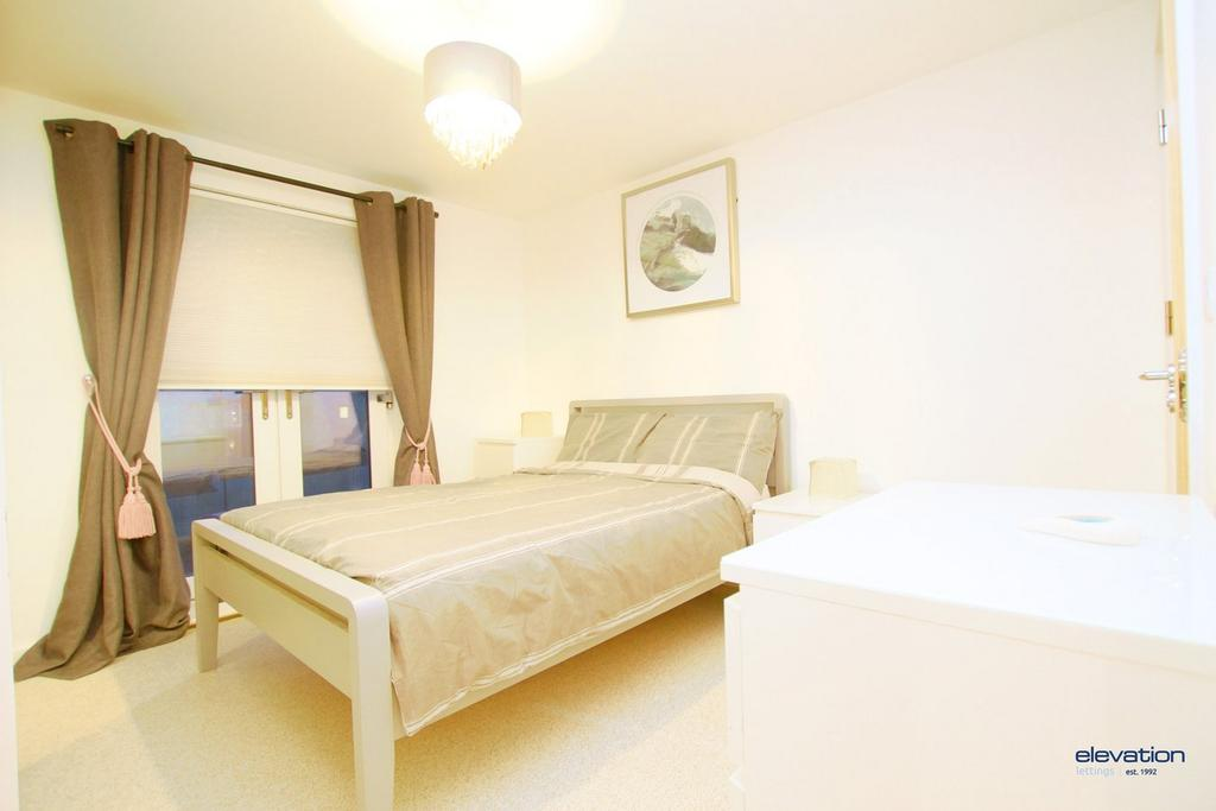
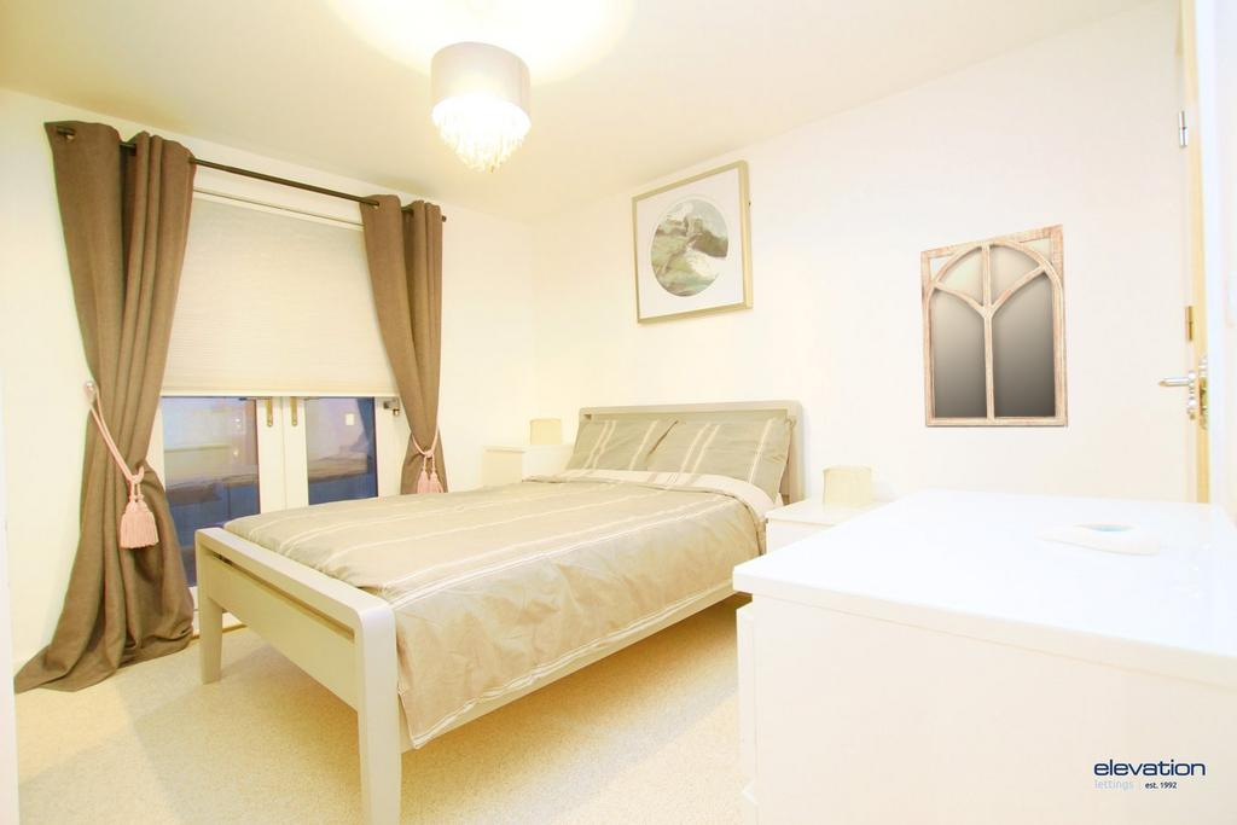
+ home mirror (988, 332)
